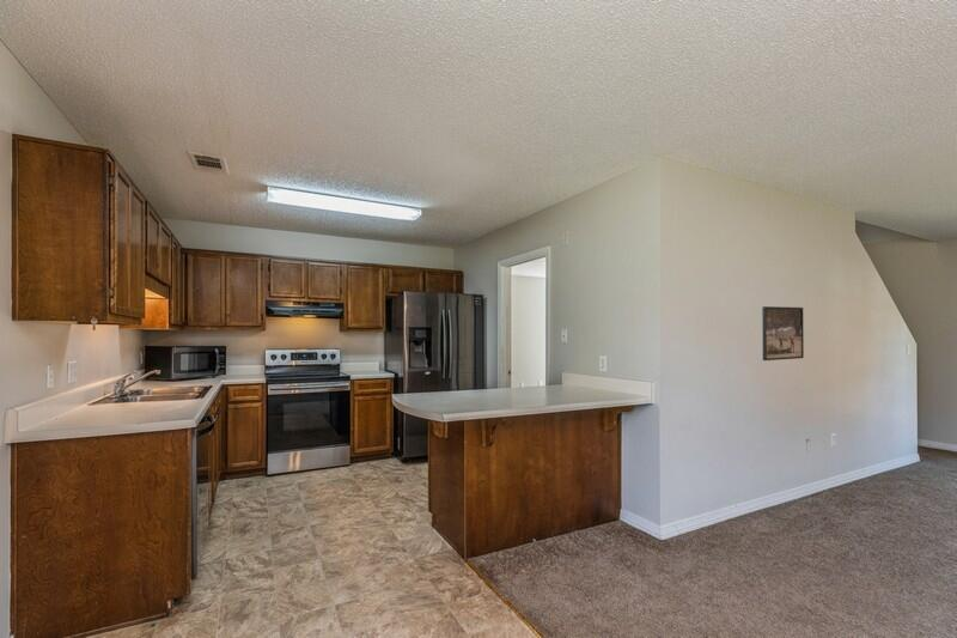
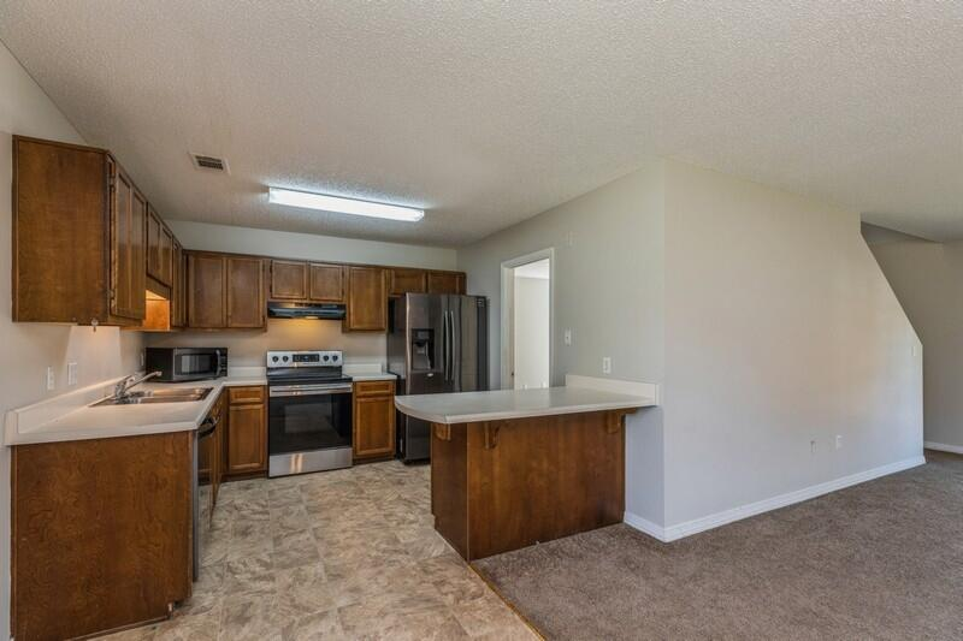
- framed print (784, 333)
